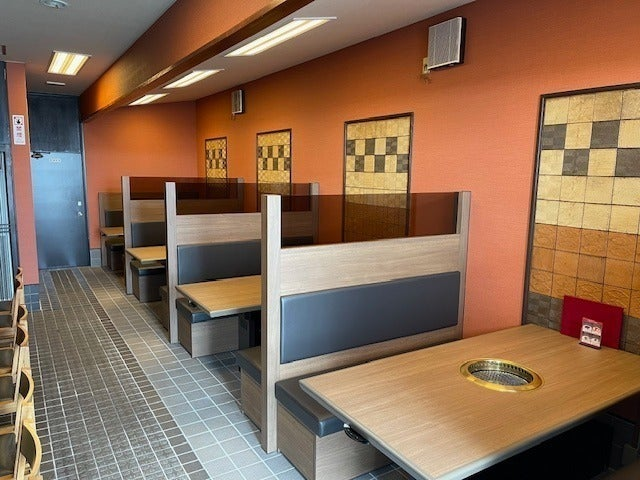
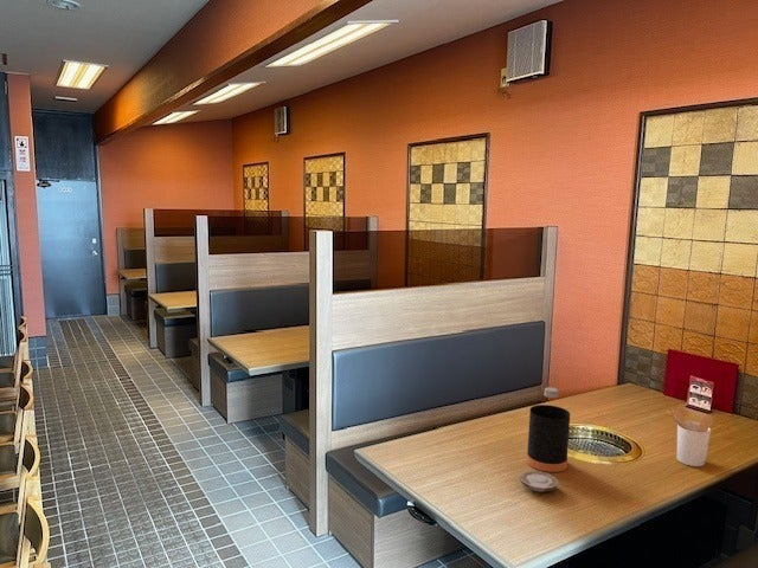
+ bottle (548, 426)
+ plate (538, 483)
+ utensil holder (686, 435)
